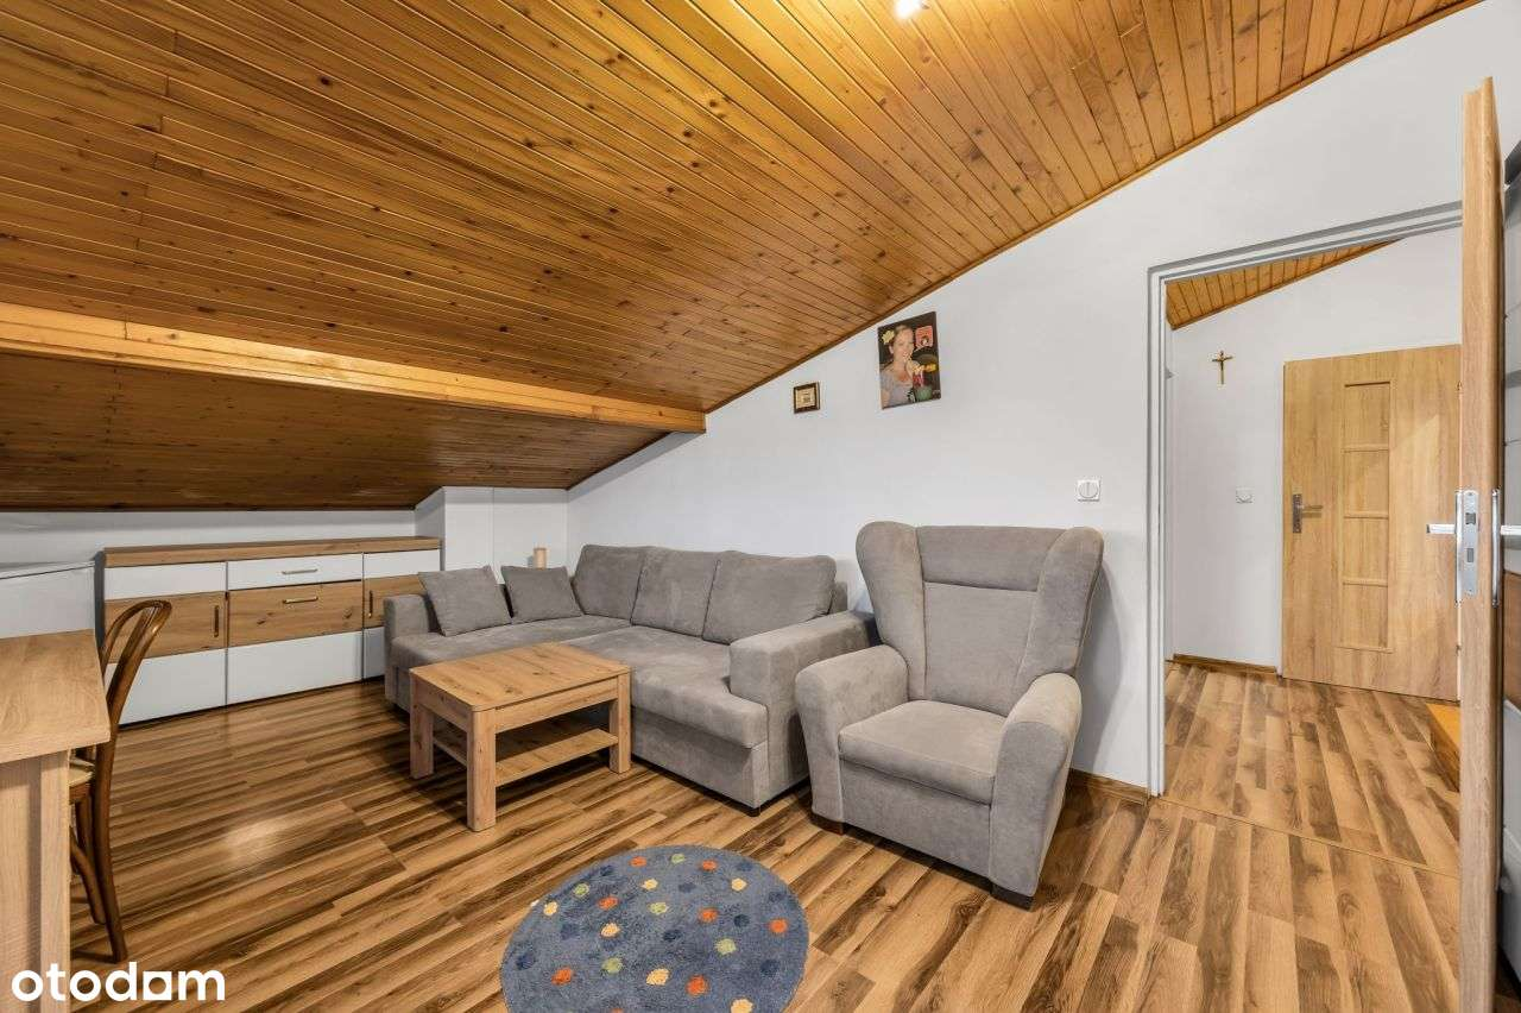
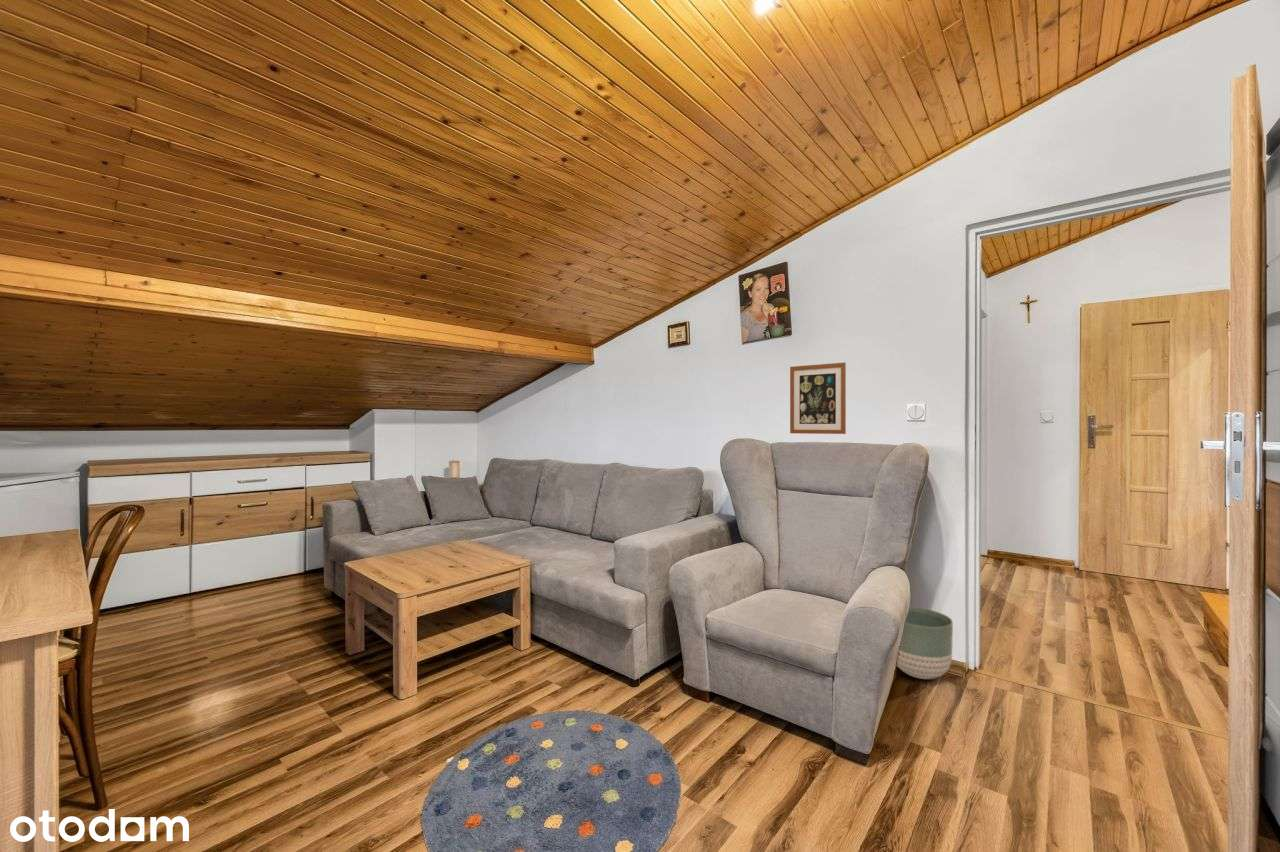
+ wall art (817, 399)
+ planter (919, 645)
